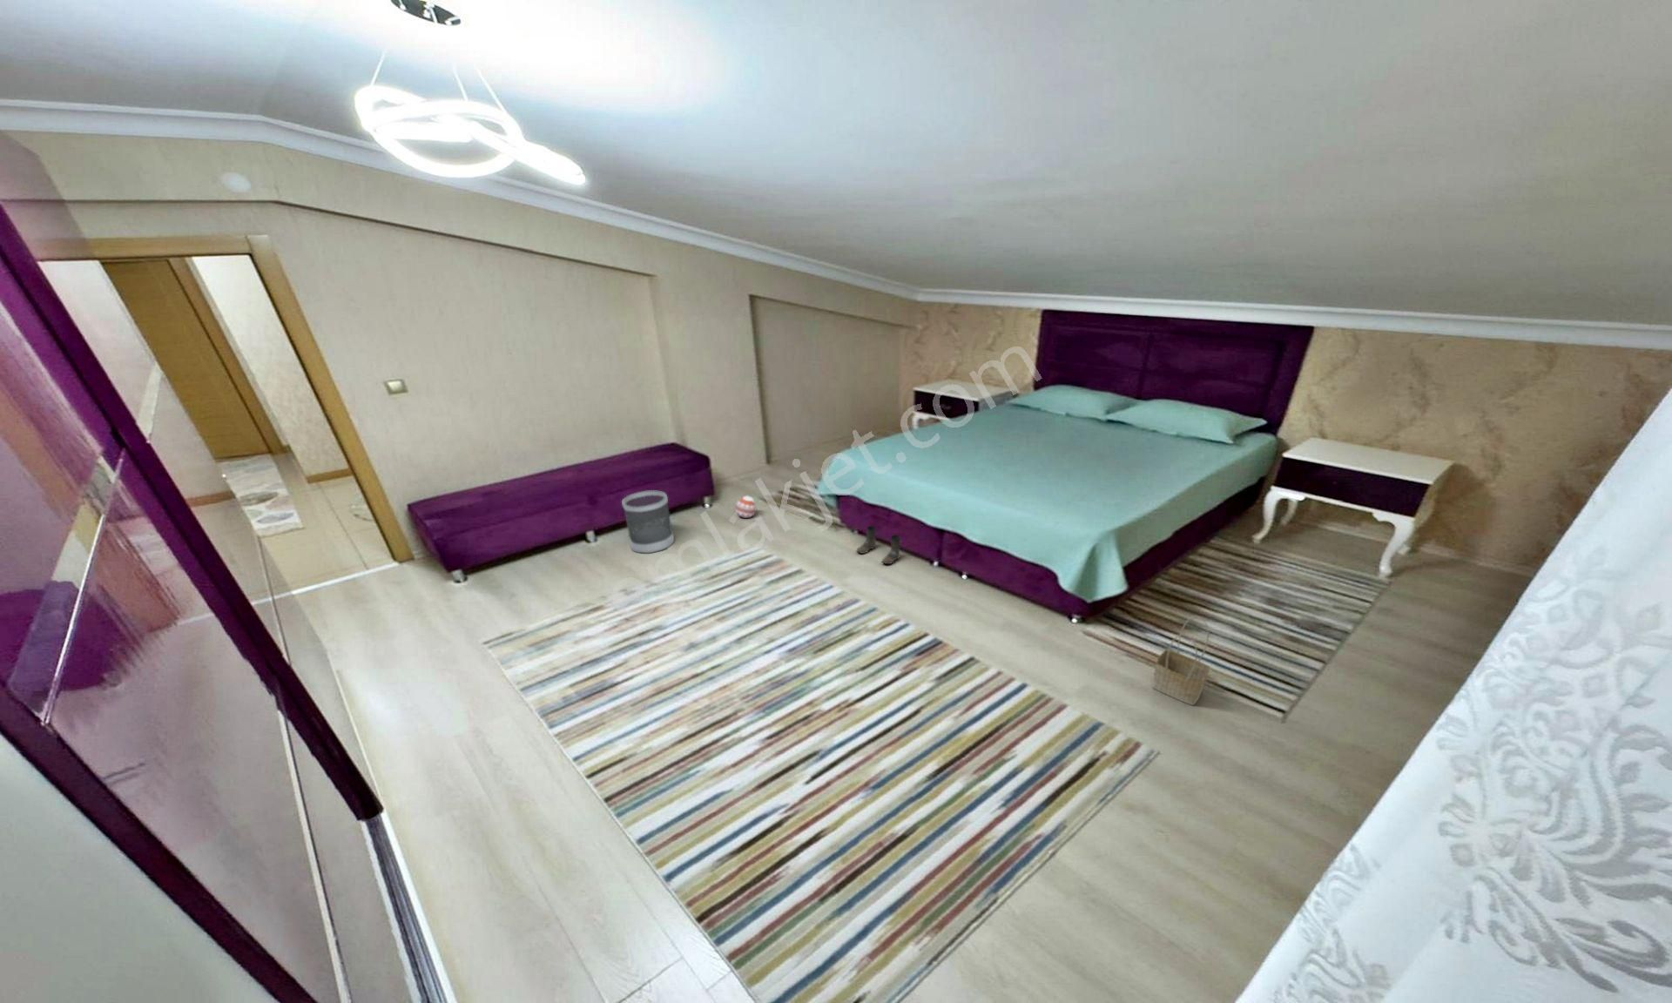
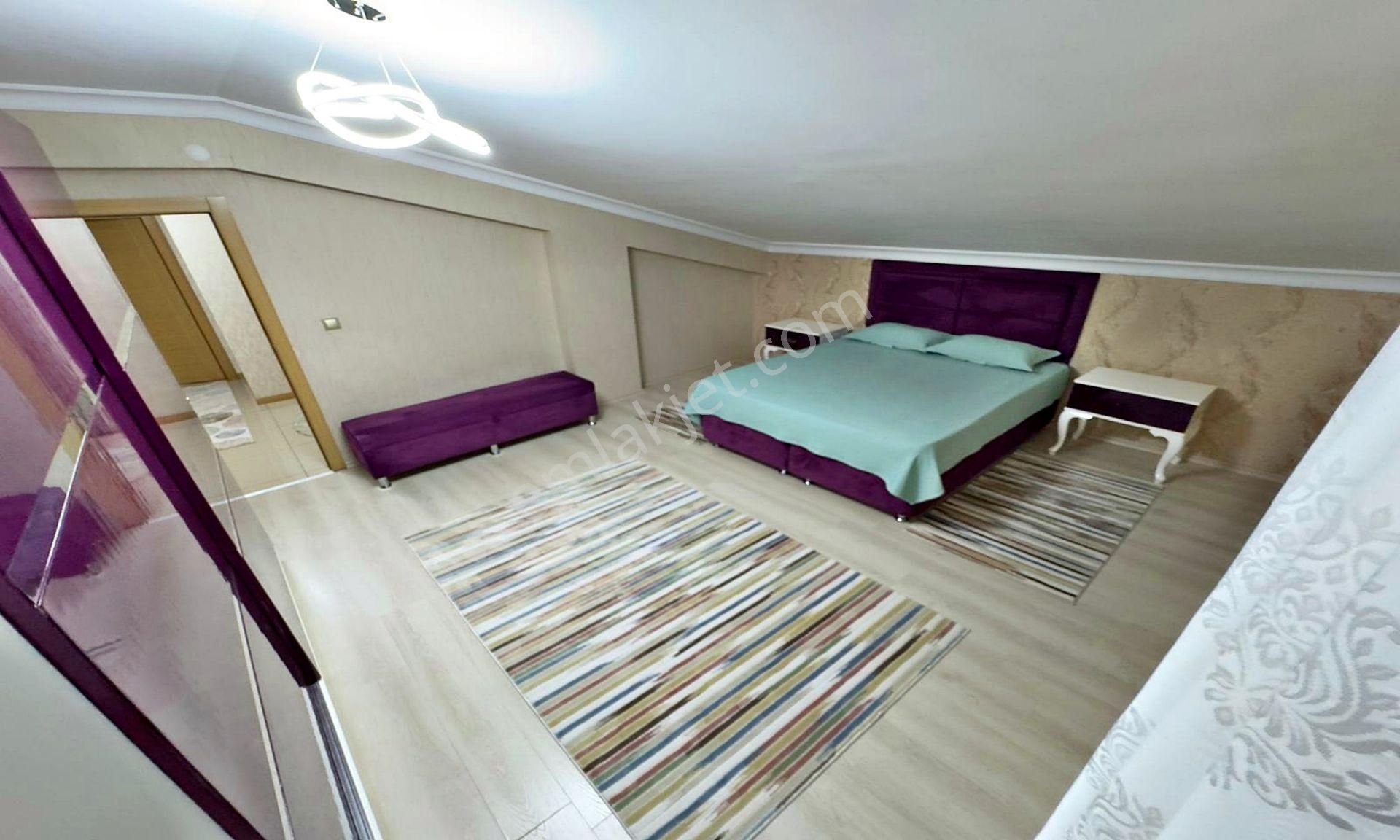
- basket (1185, 658)
- boots (875, 544)
- wastebasket (647, 521)
- decorative ball (745, 506)
